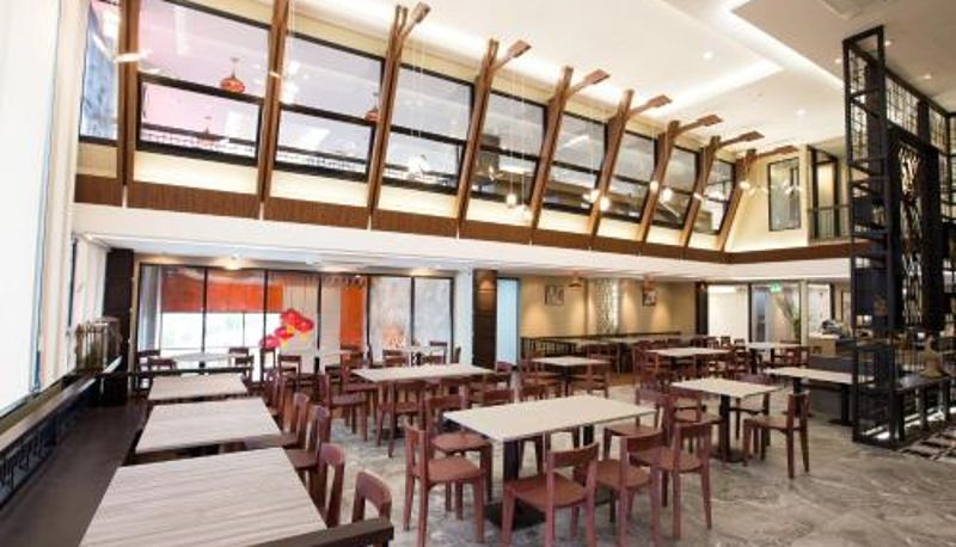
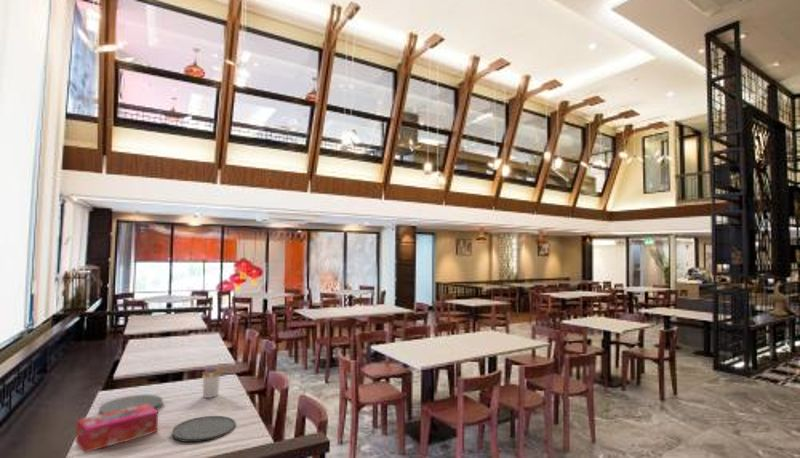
+ utensil holder (214, 380)
+ plate (131, 406)
+ plate (204, 428)
+ tissue box (118, 426)
